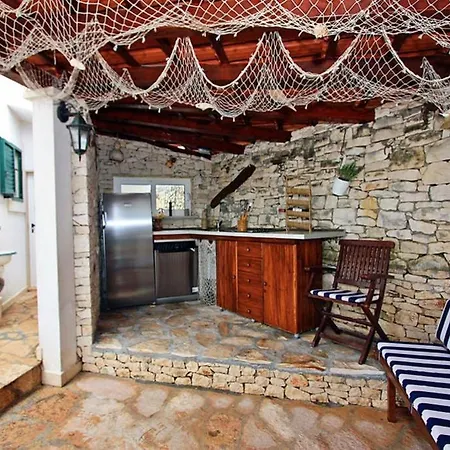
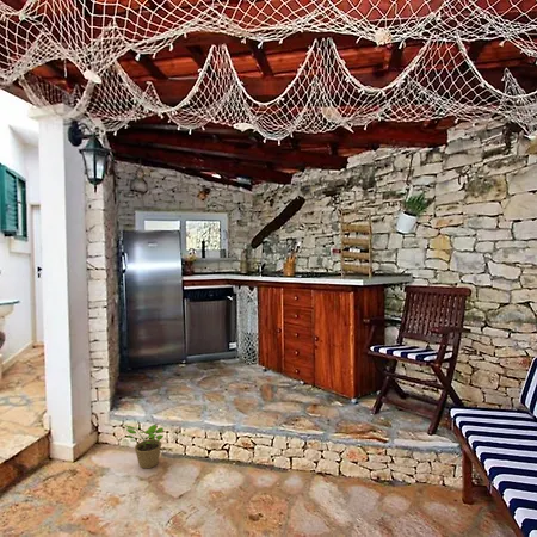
+ potted plant (147, 440)
